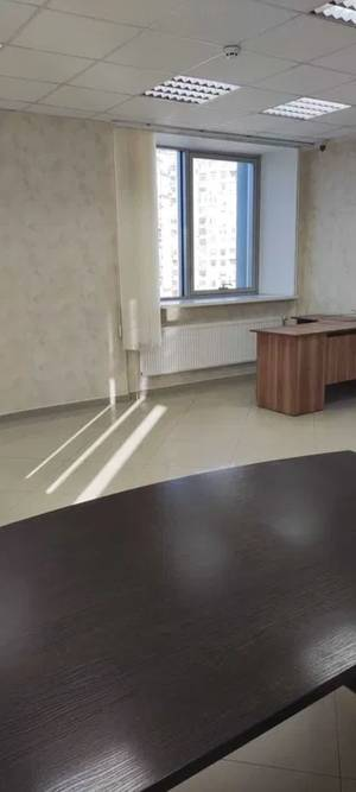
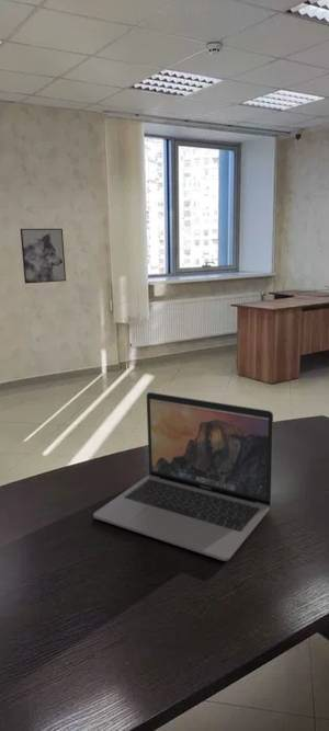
+ laptop (181, 466)
+ wall art (43, 255)
